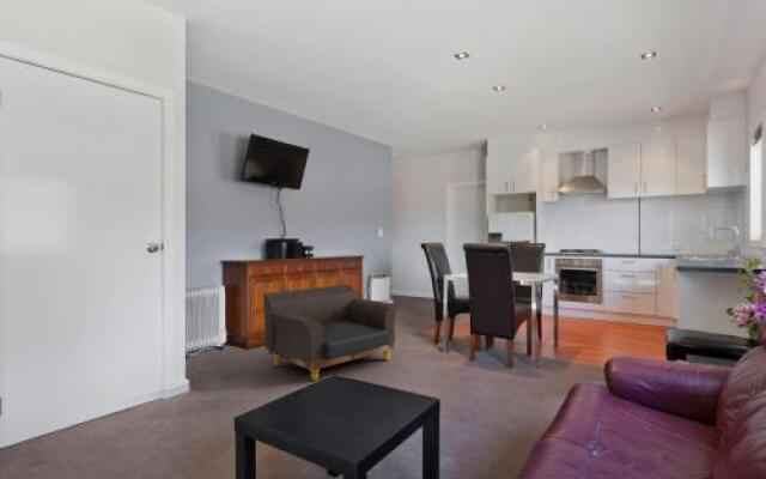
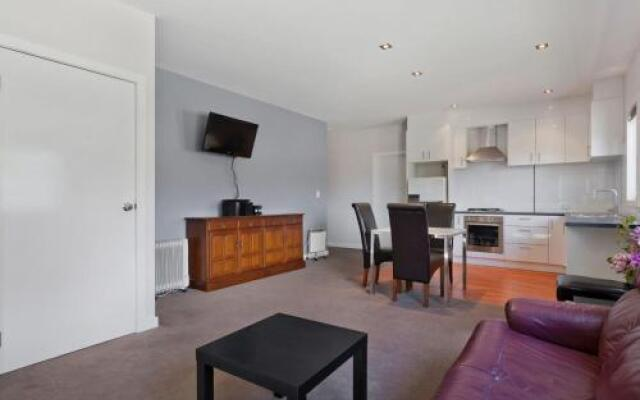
- armchair (333, 327)
